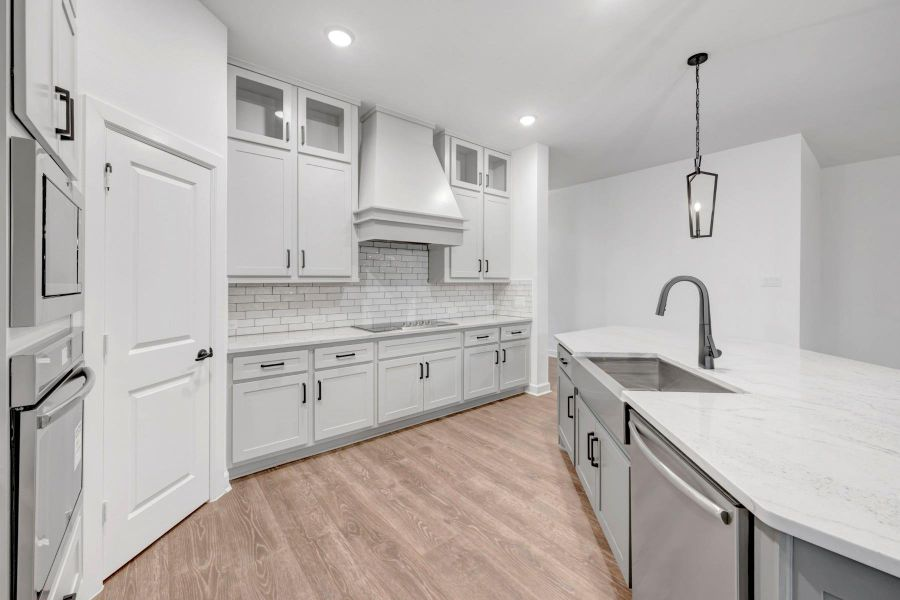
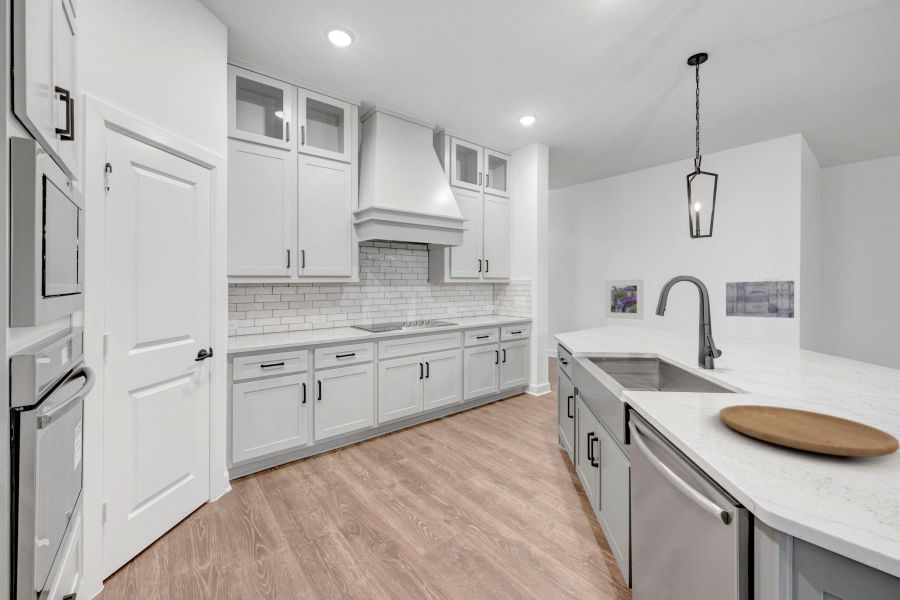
+ cutting board (798, 427)
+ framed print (623, 299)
+ wall art (758, 299)
